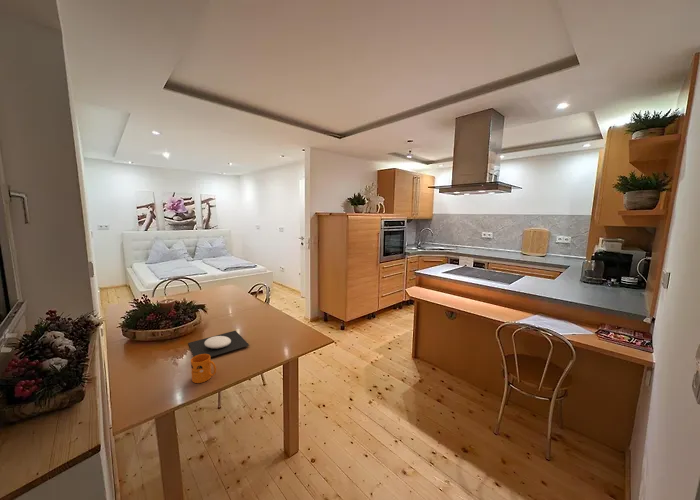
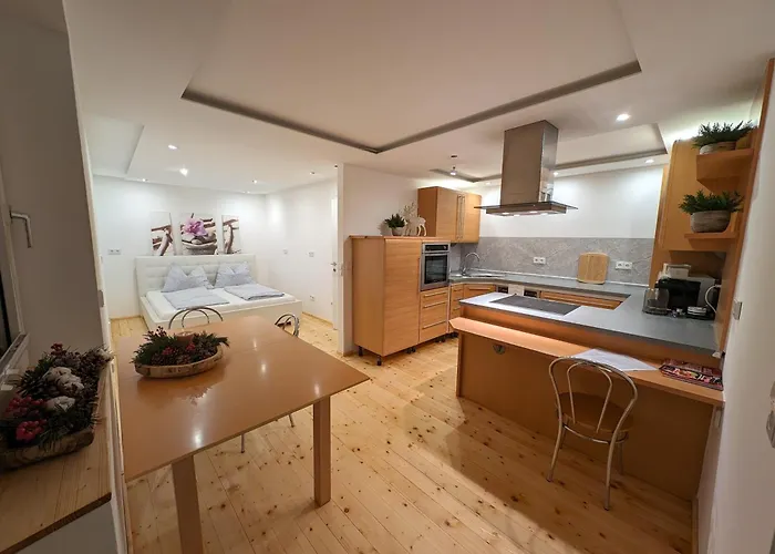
- mug (204, 368)
- plate (218, 341)
